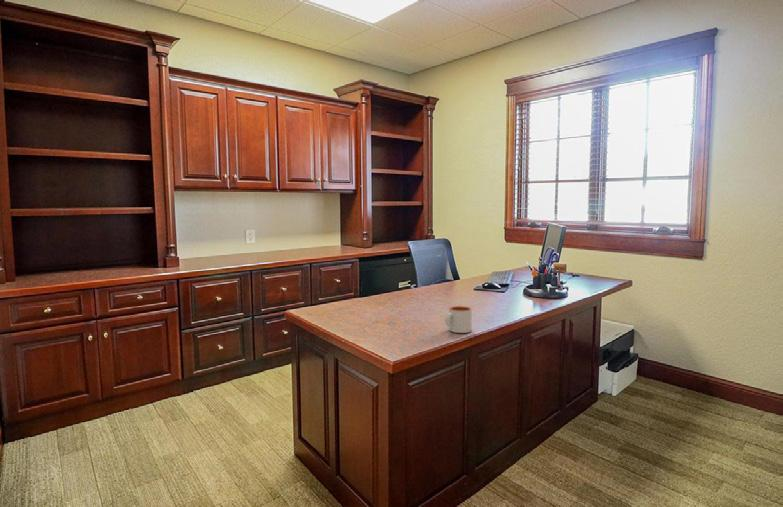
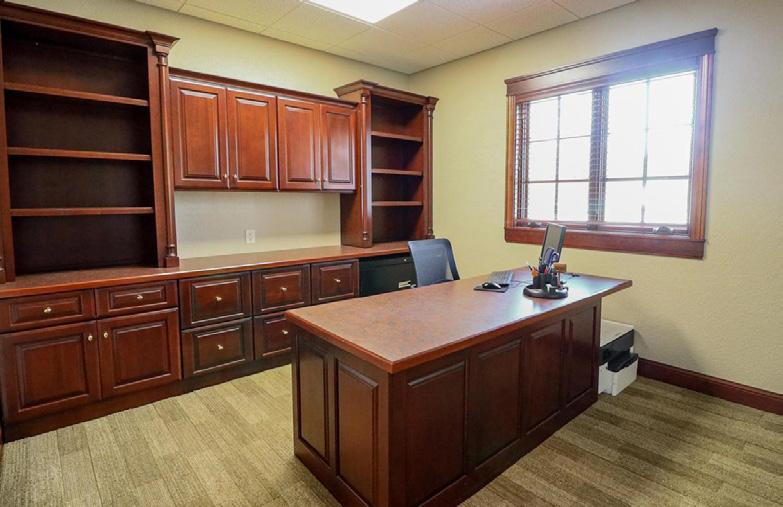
- mug (457, 319)
